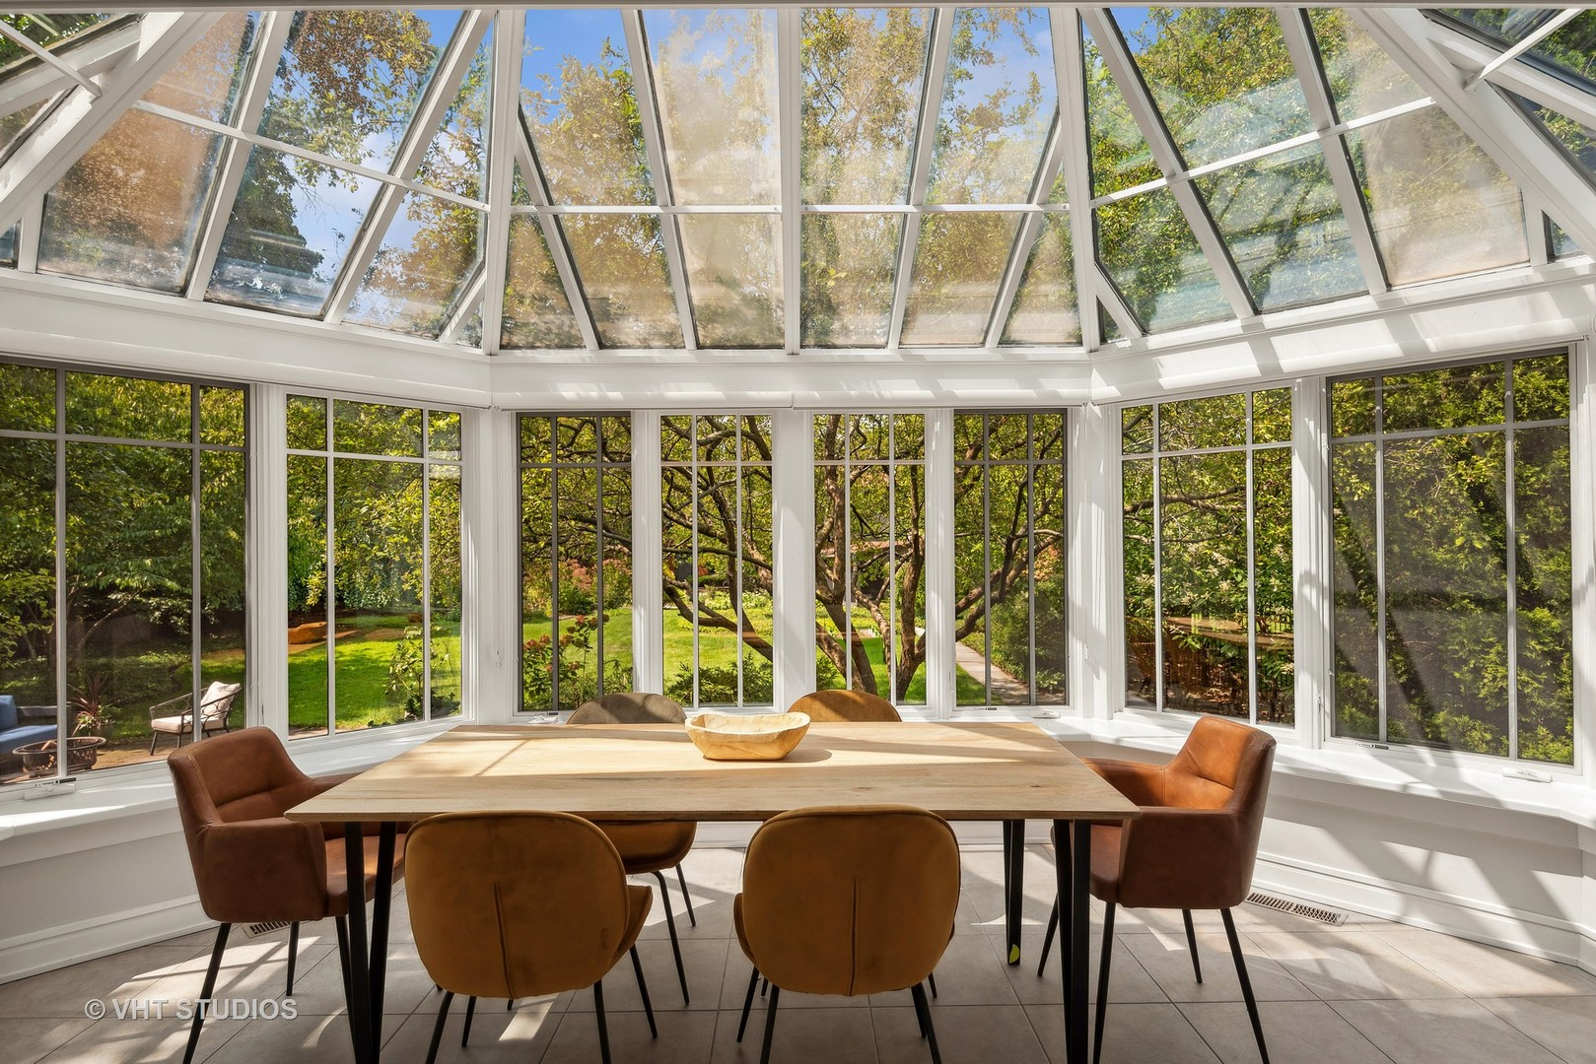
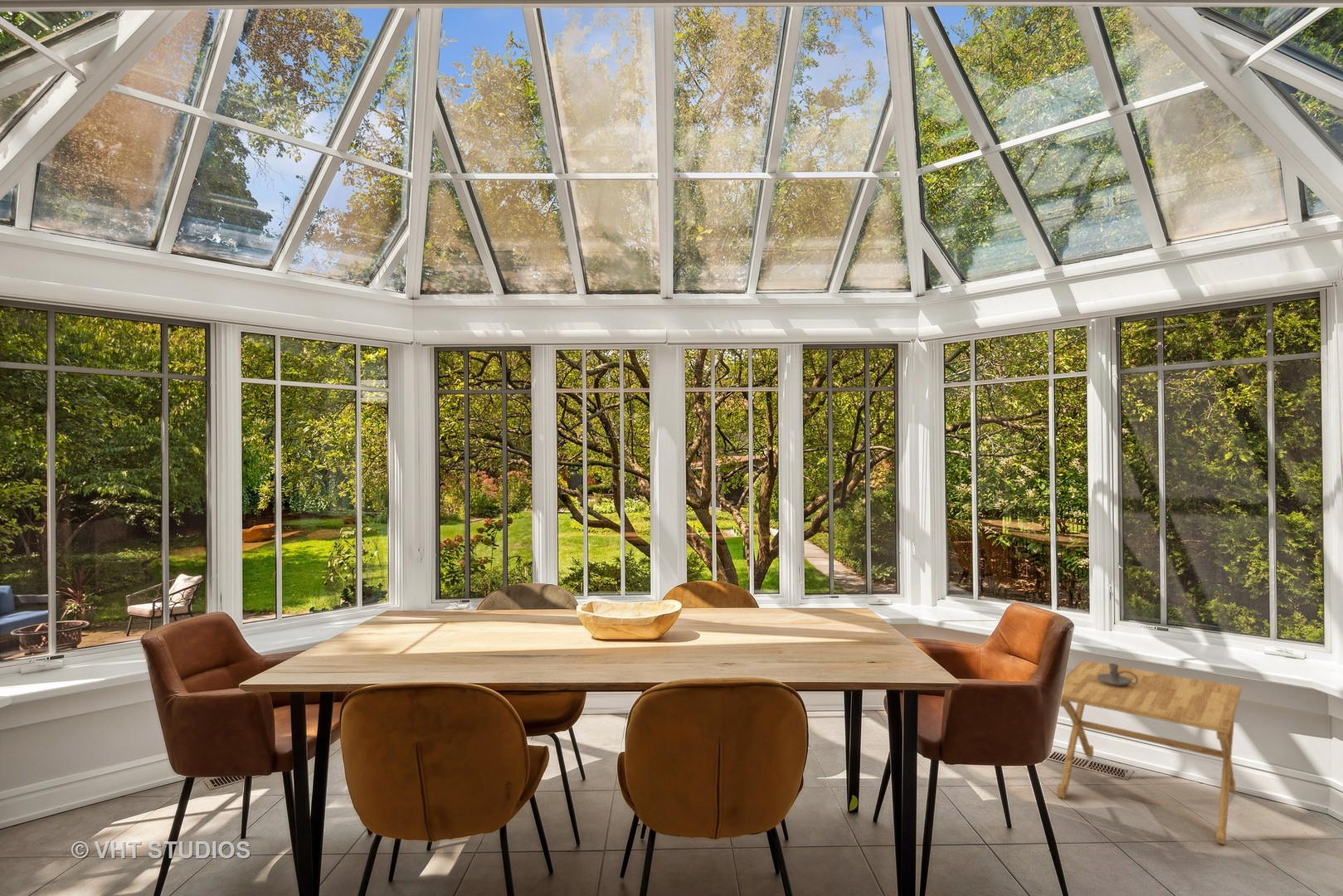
+ candle holder (1117, 674)
+ side table (1147, 741)
